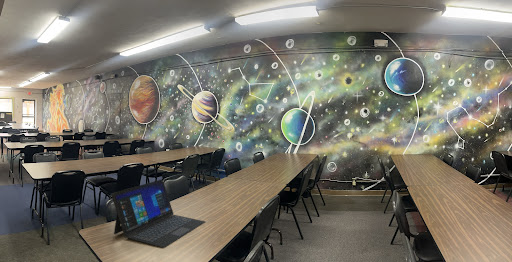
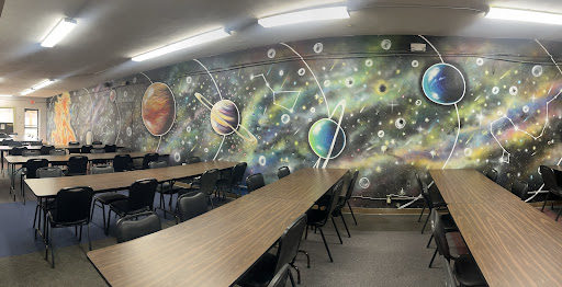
- laptop (161, 208)
